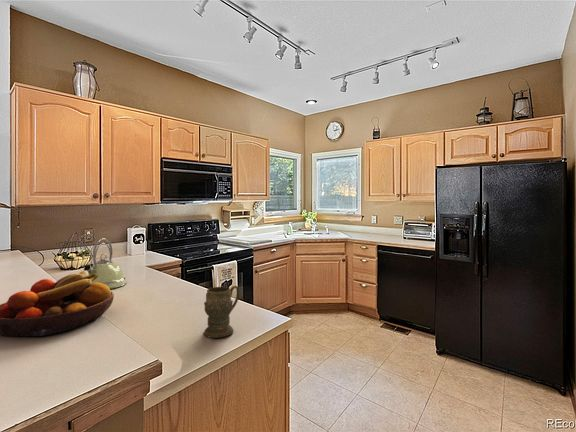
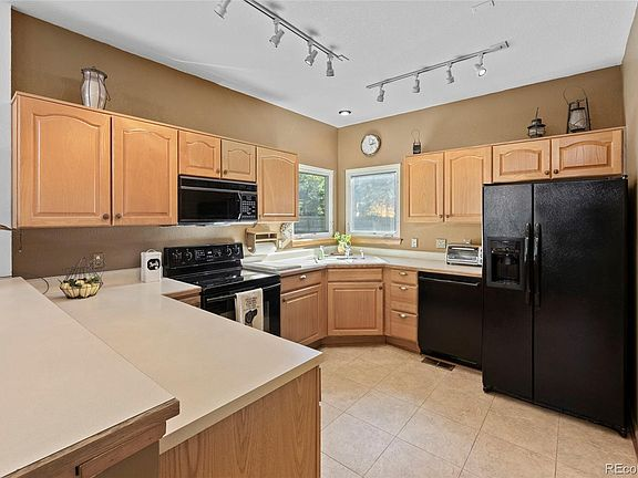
- kettle (101, 262)
- fruit bowl (56, 297)
- mug (223, 309)
